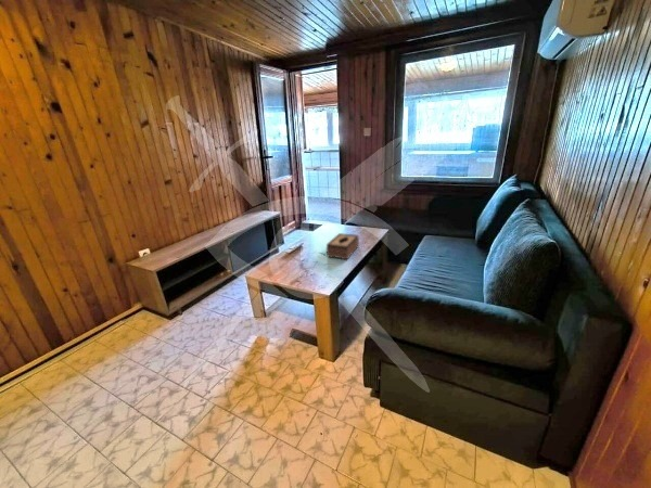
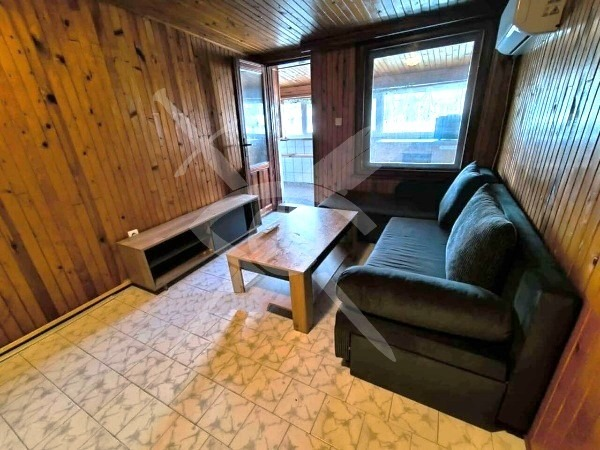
- tissue box (343, 245)
